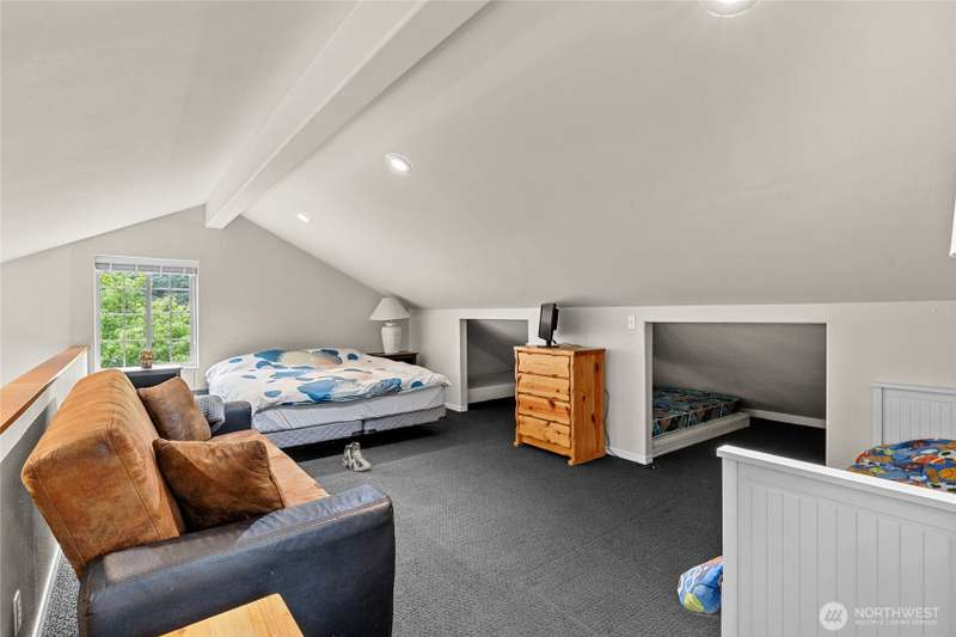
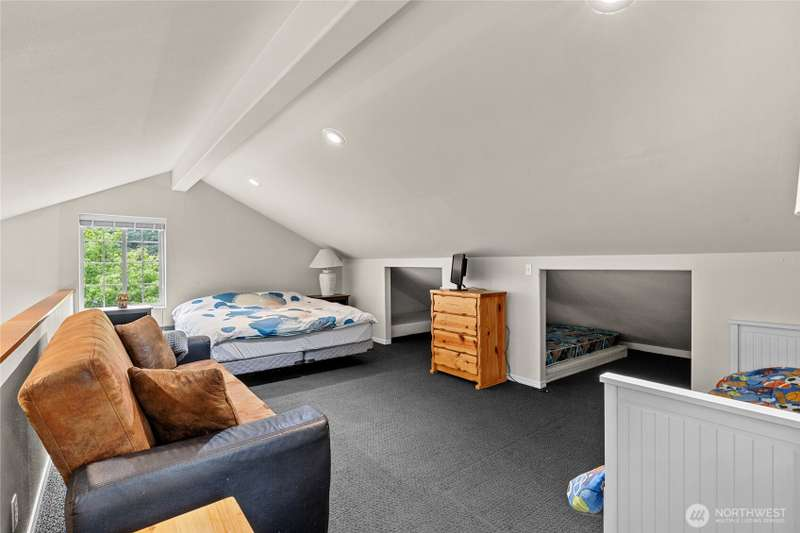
- sneaker (356, 454)
